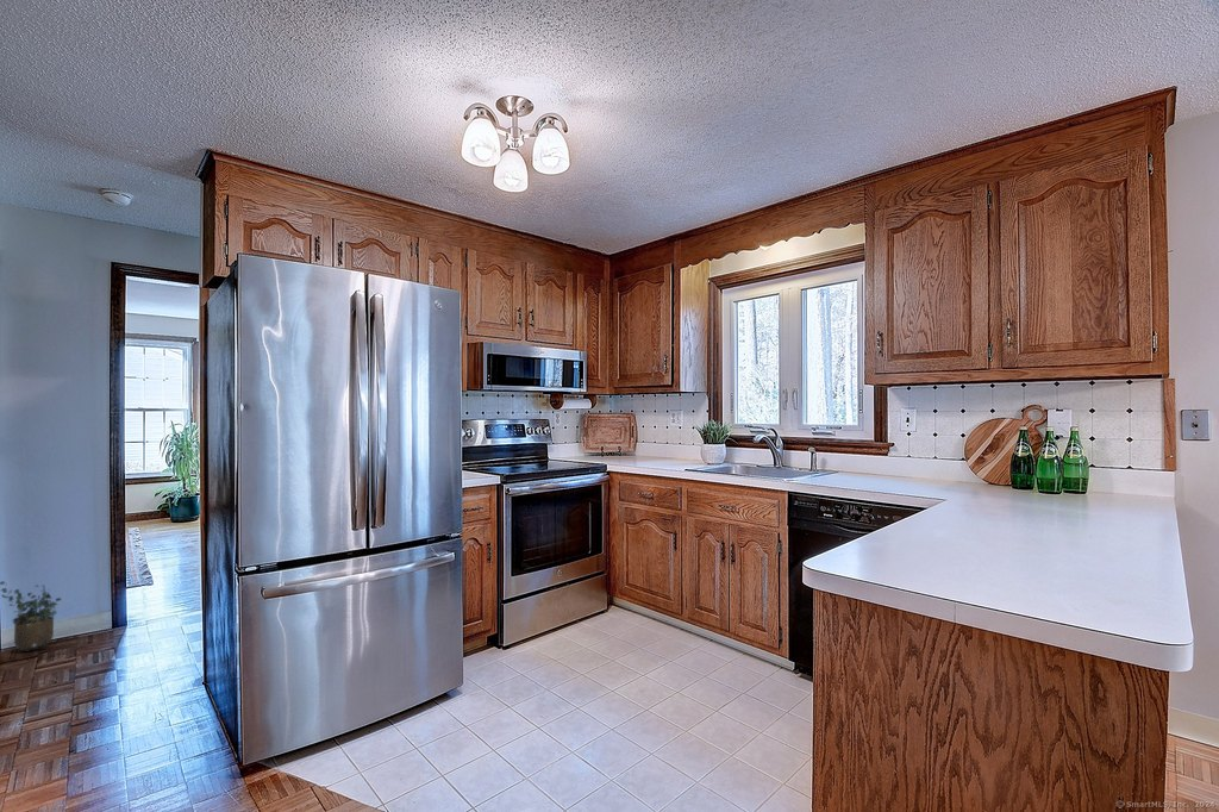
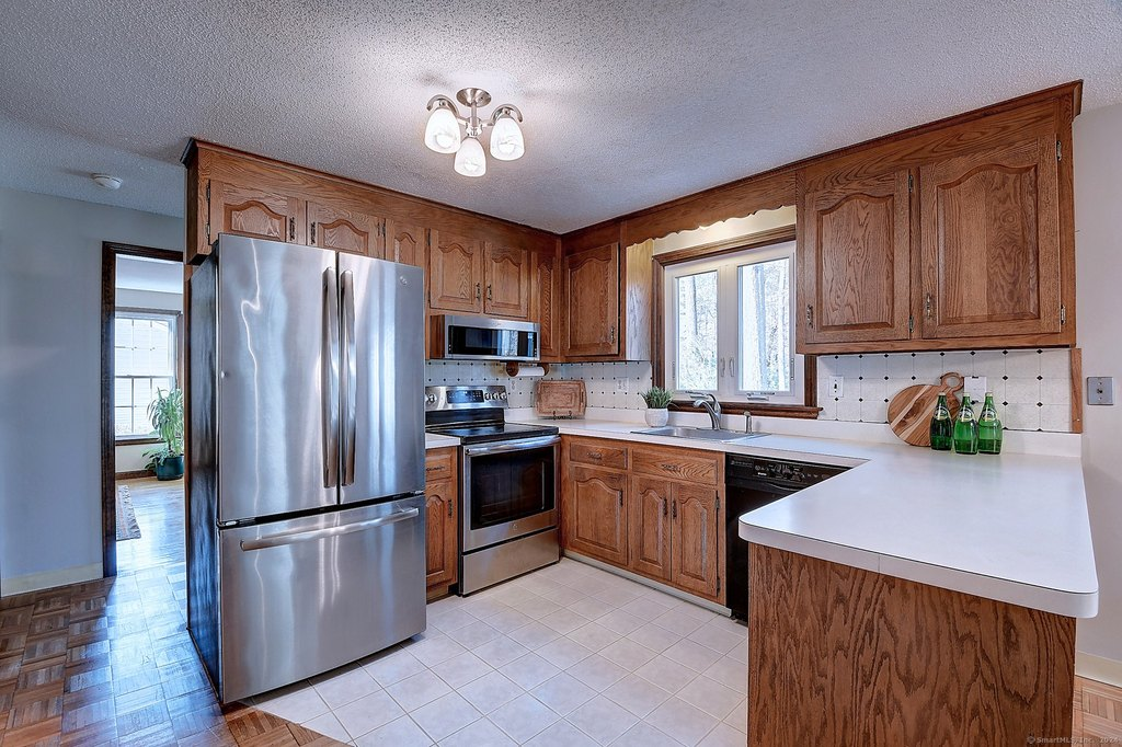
- potted plant (31, 612)
